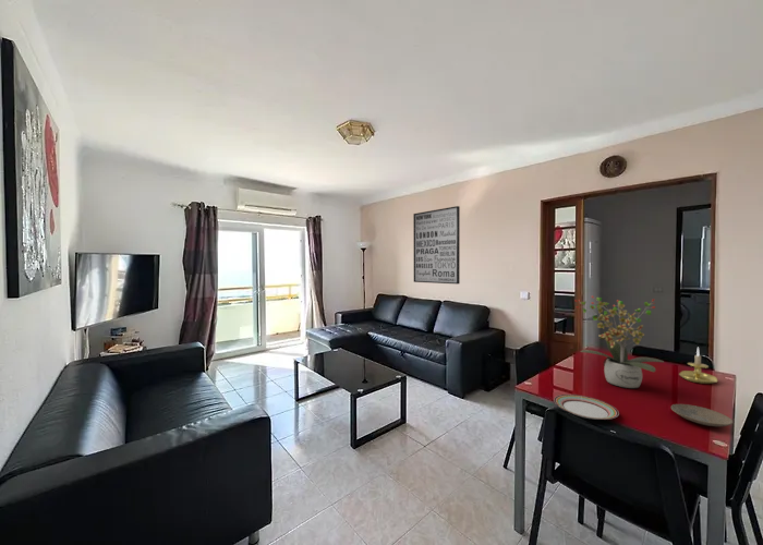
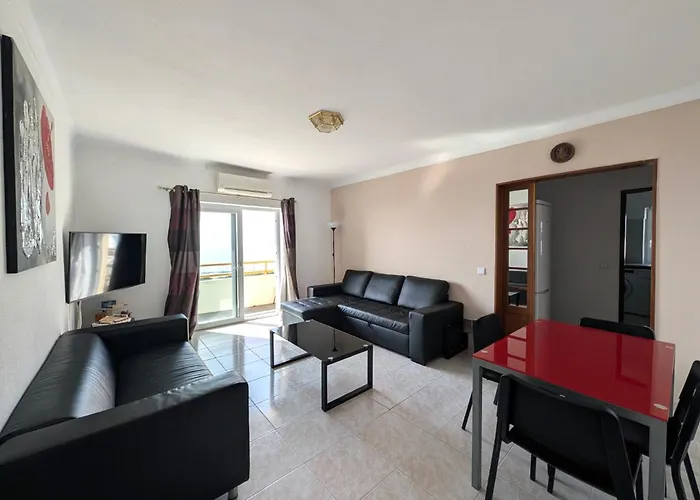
- potted plant (616, 339)
- wall art (435, 246)
- plate (584, 408)
- candle holder (697, 363)
- plate (700, 416)
